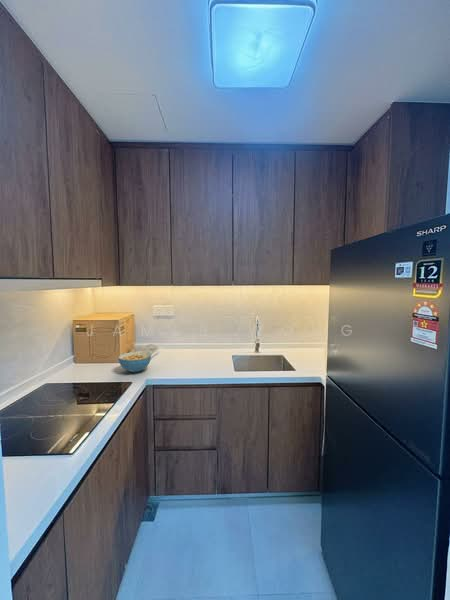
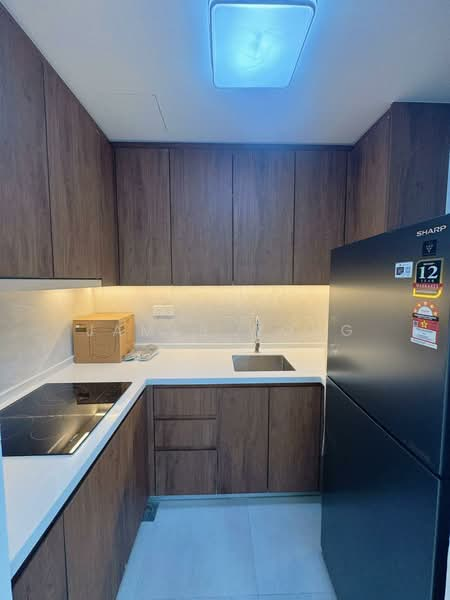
- cereal bowl (135, 363)
